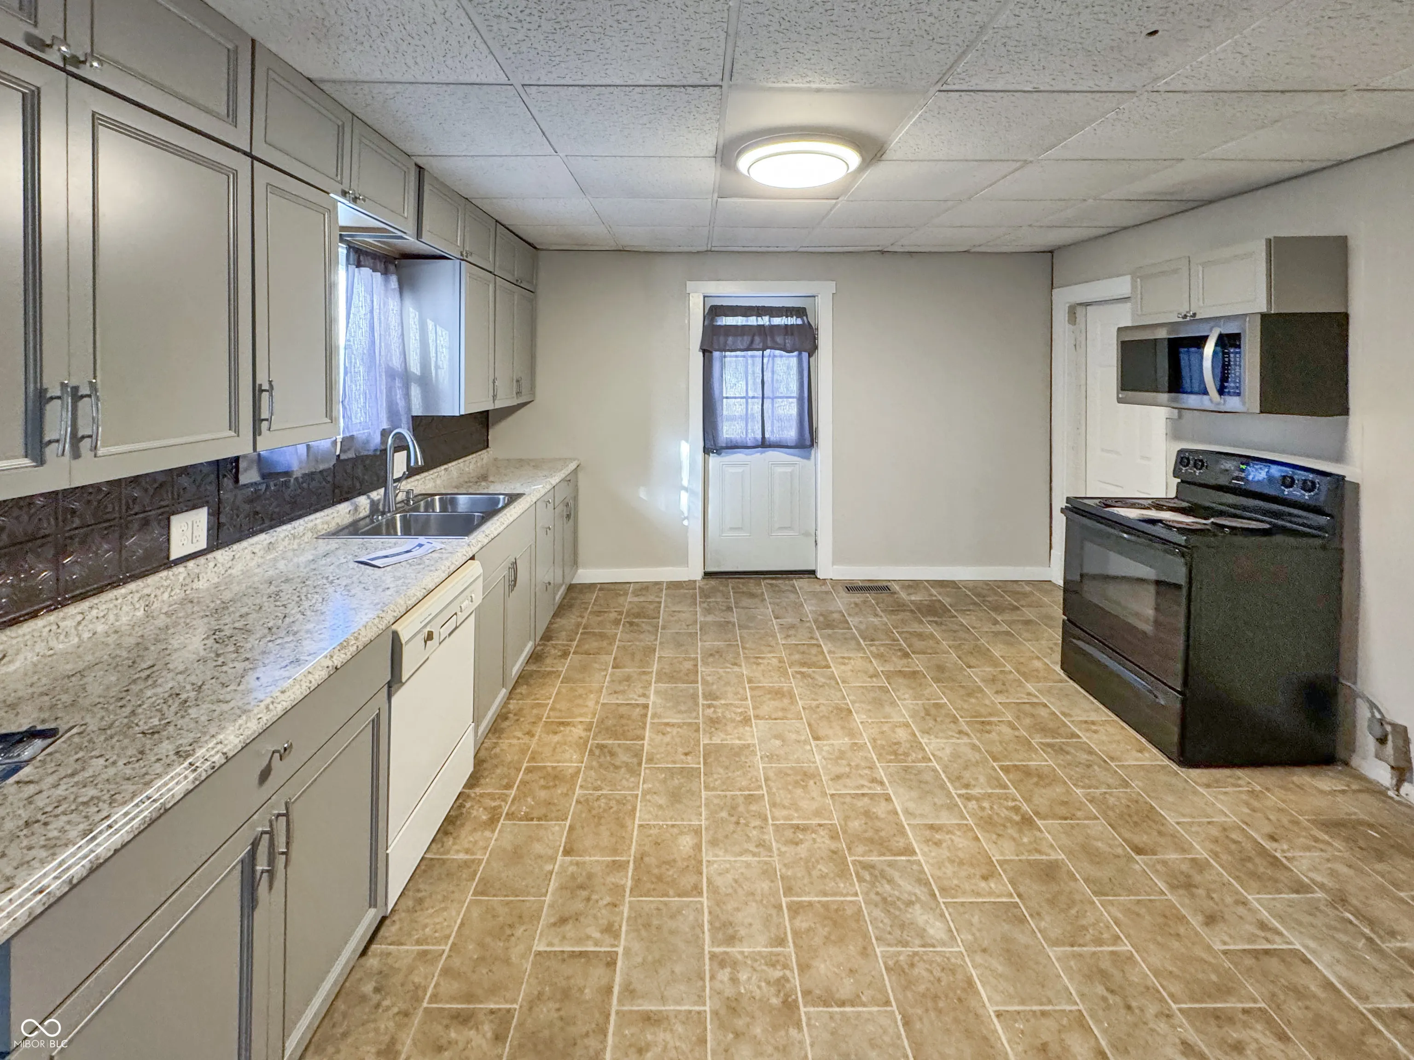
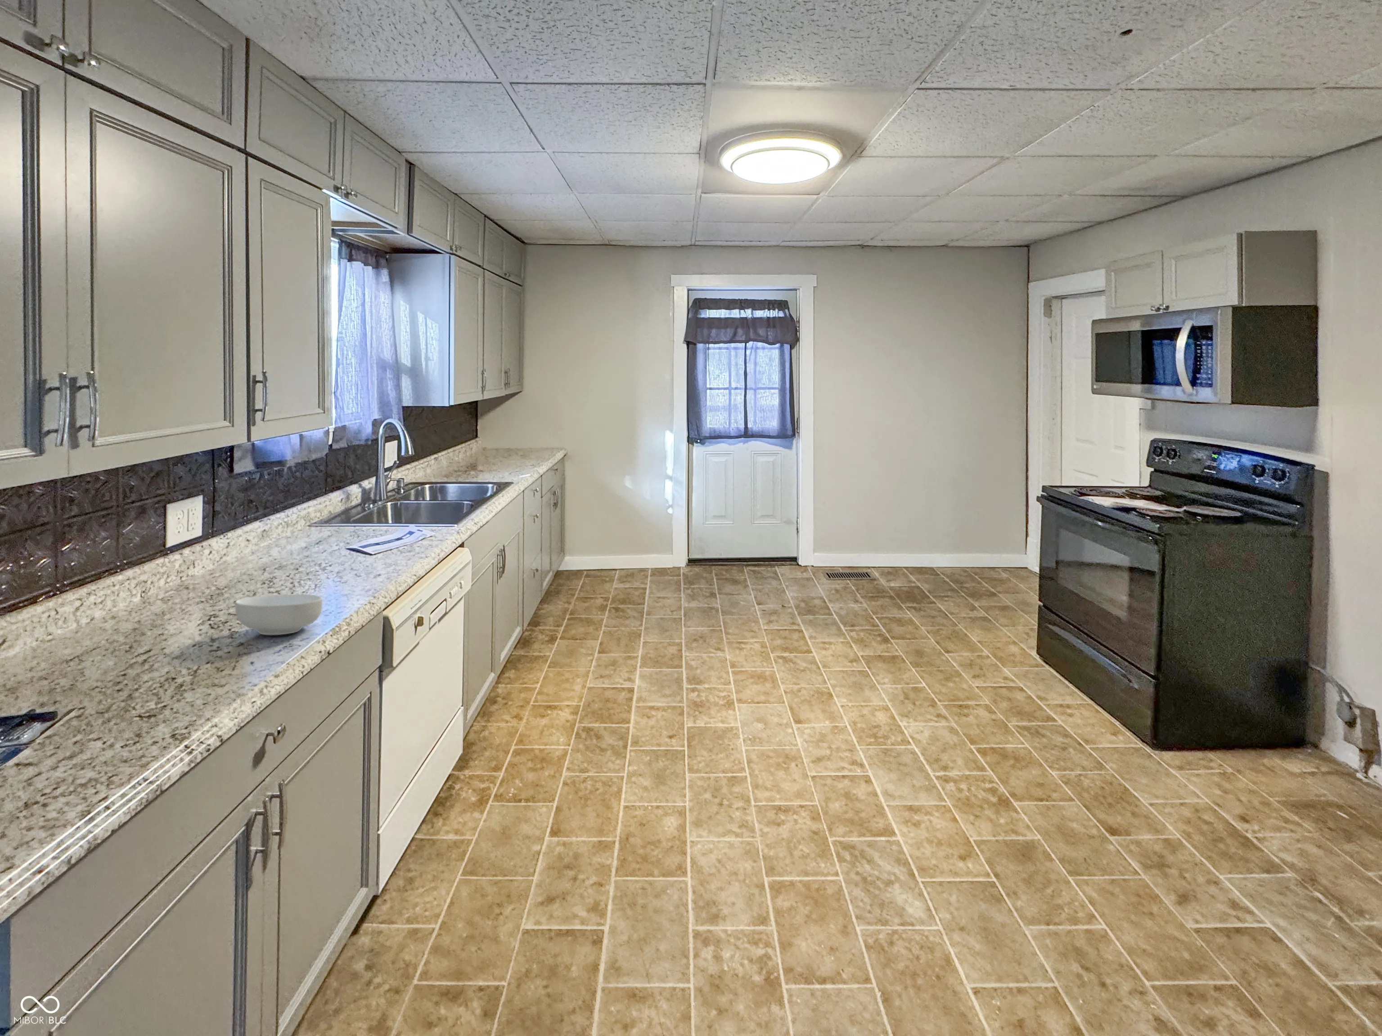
+ cereal bowl (280, 615)
